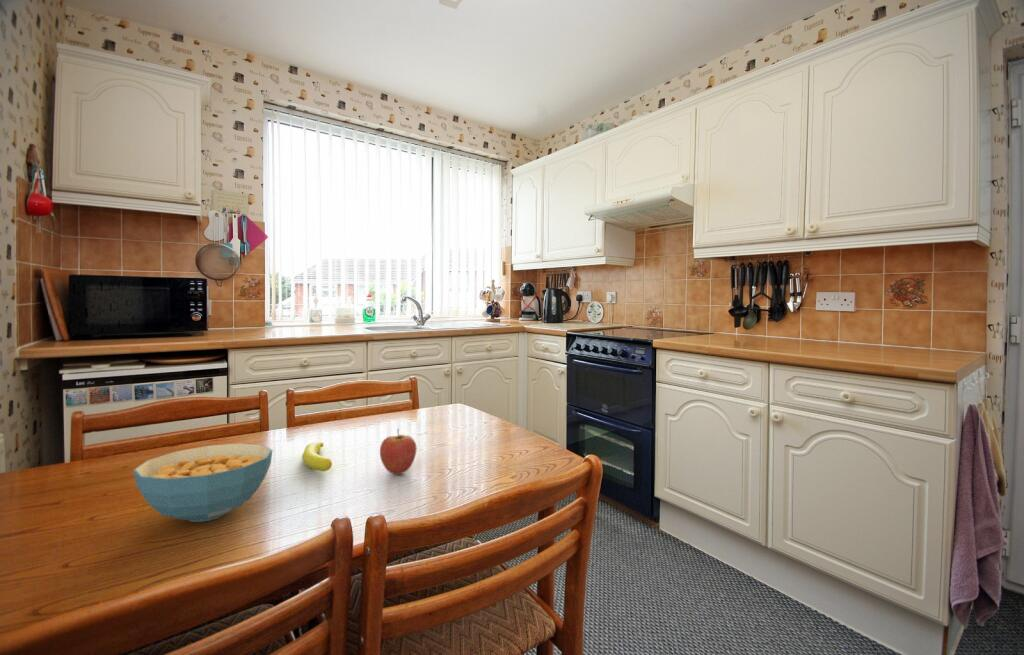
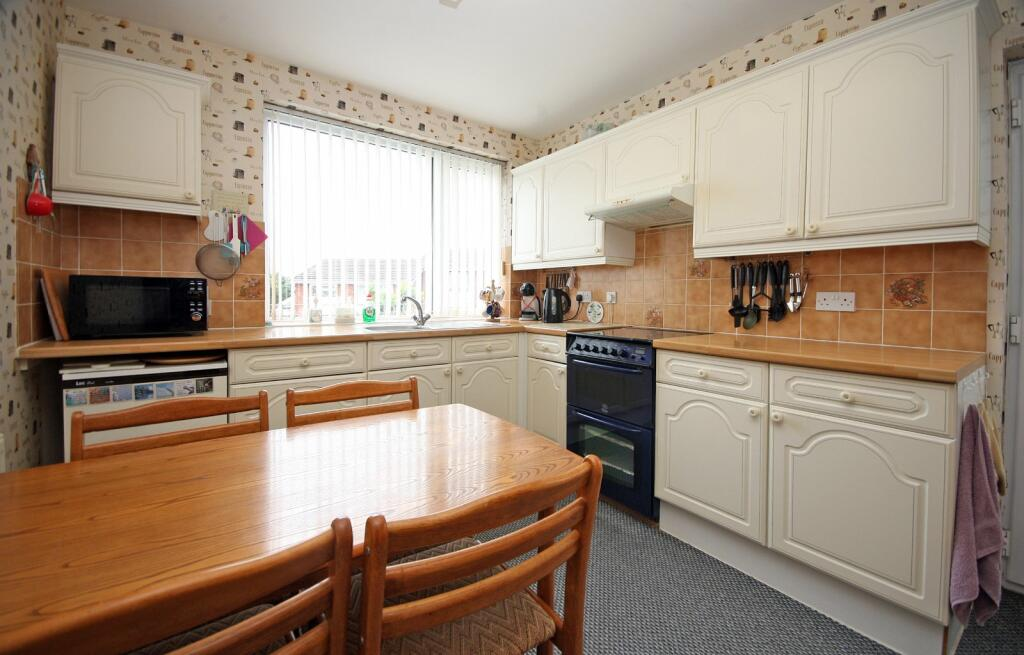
- fruit (398, 450)
- banana (316, 455)
- cereal bowl (208, 486)
